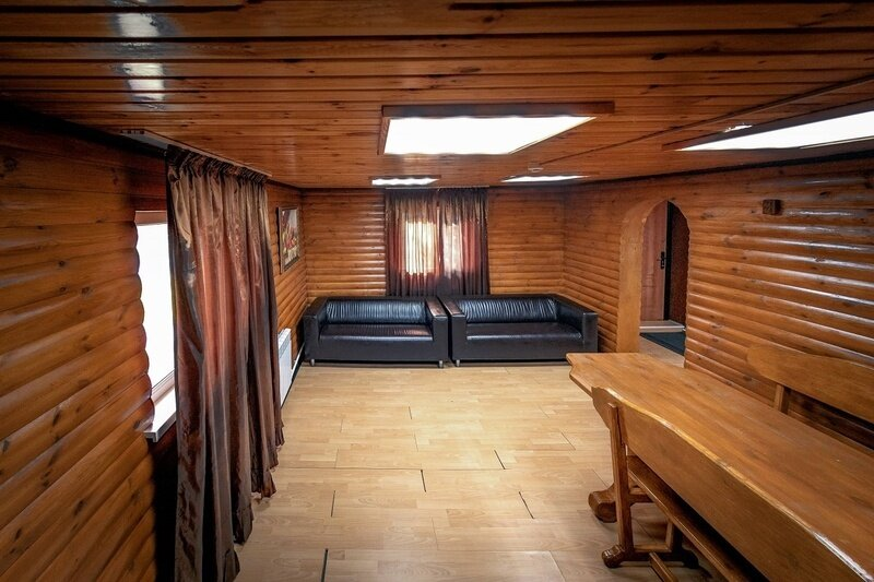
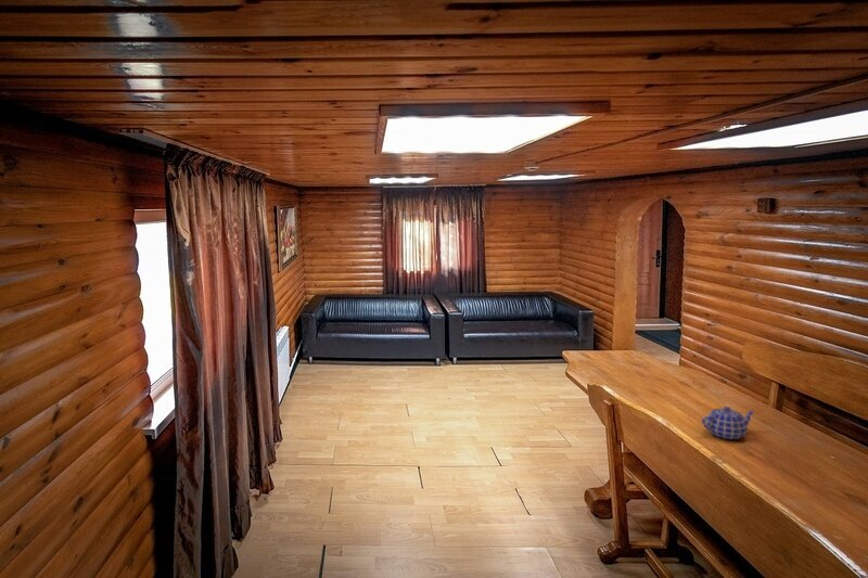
+ teapot (728, 421)
